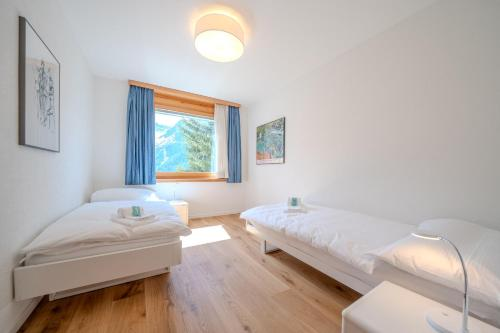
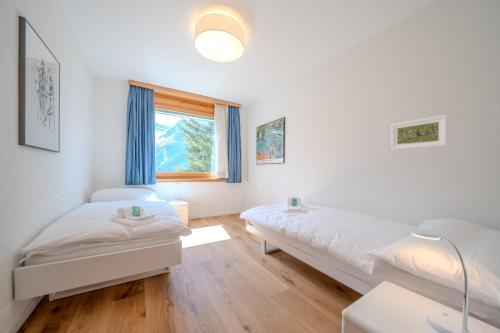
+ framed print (416, 134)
